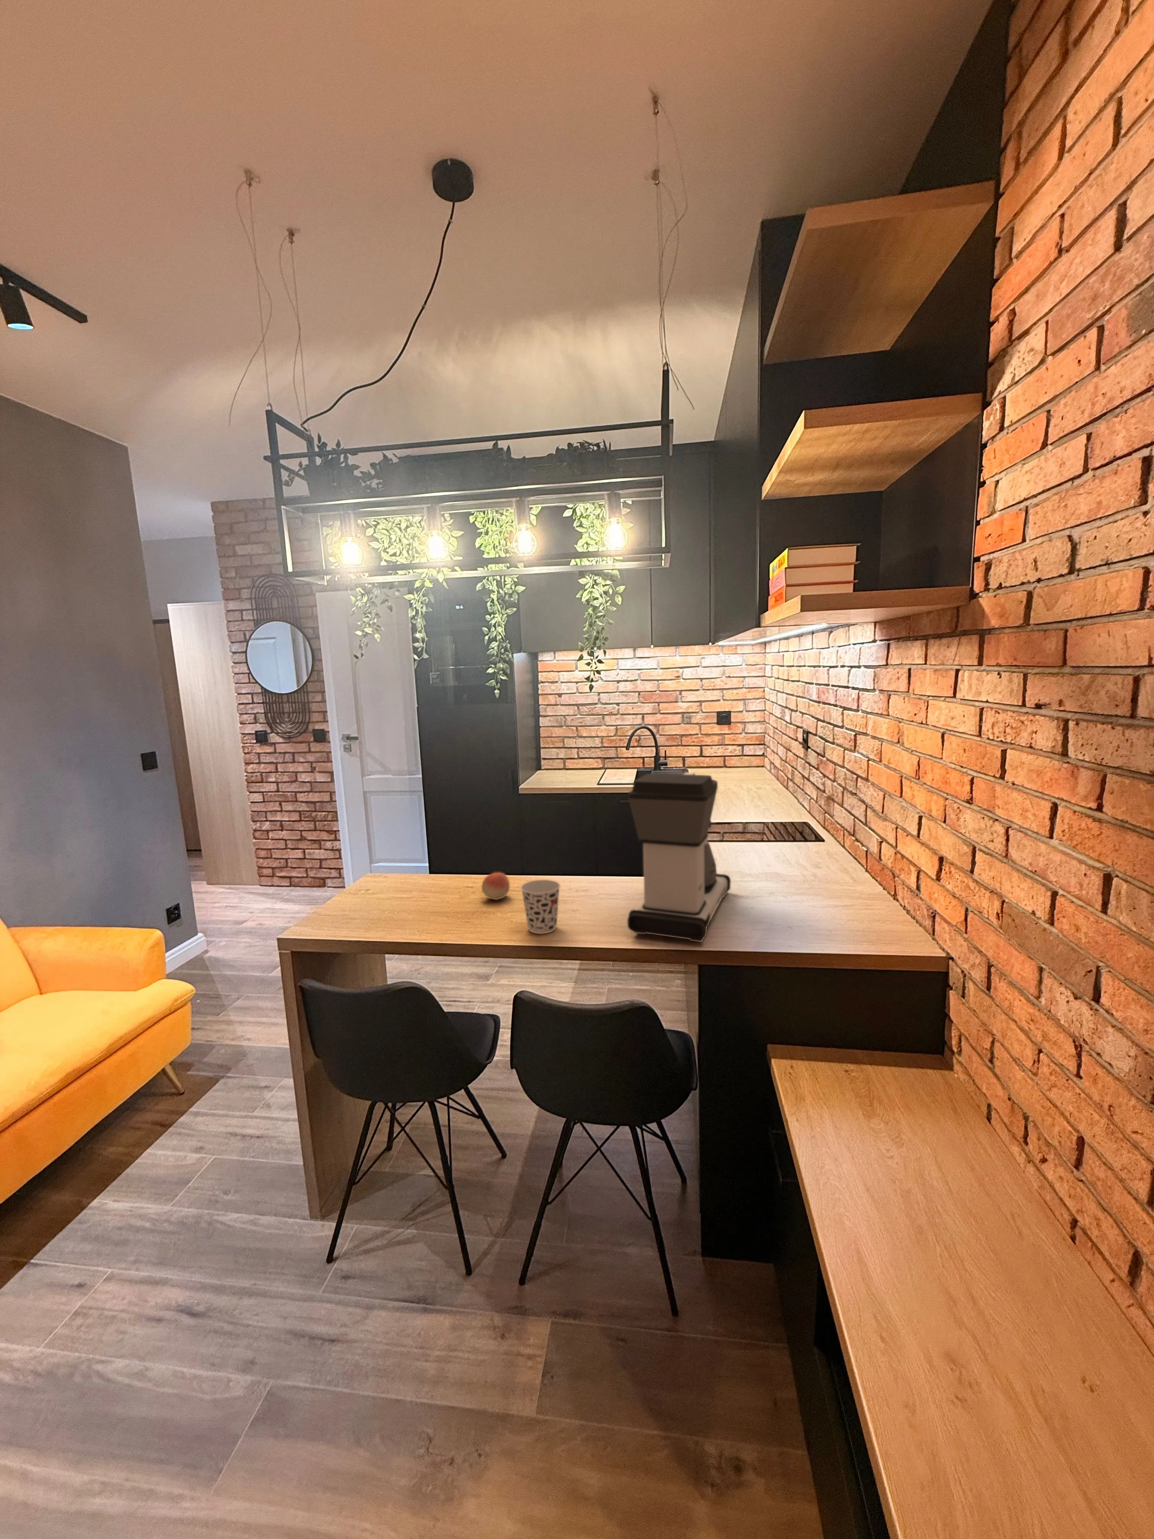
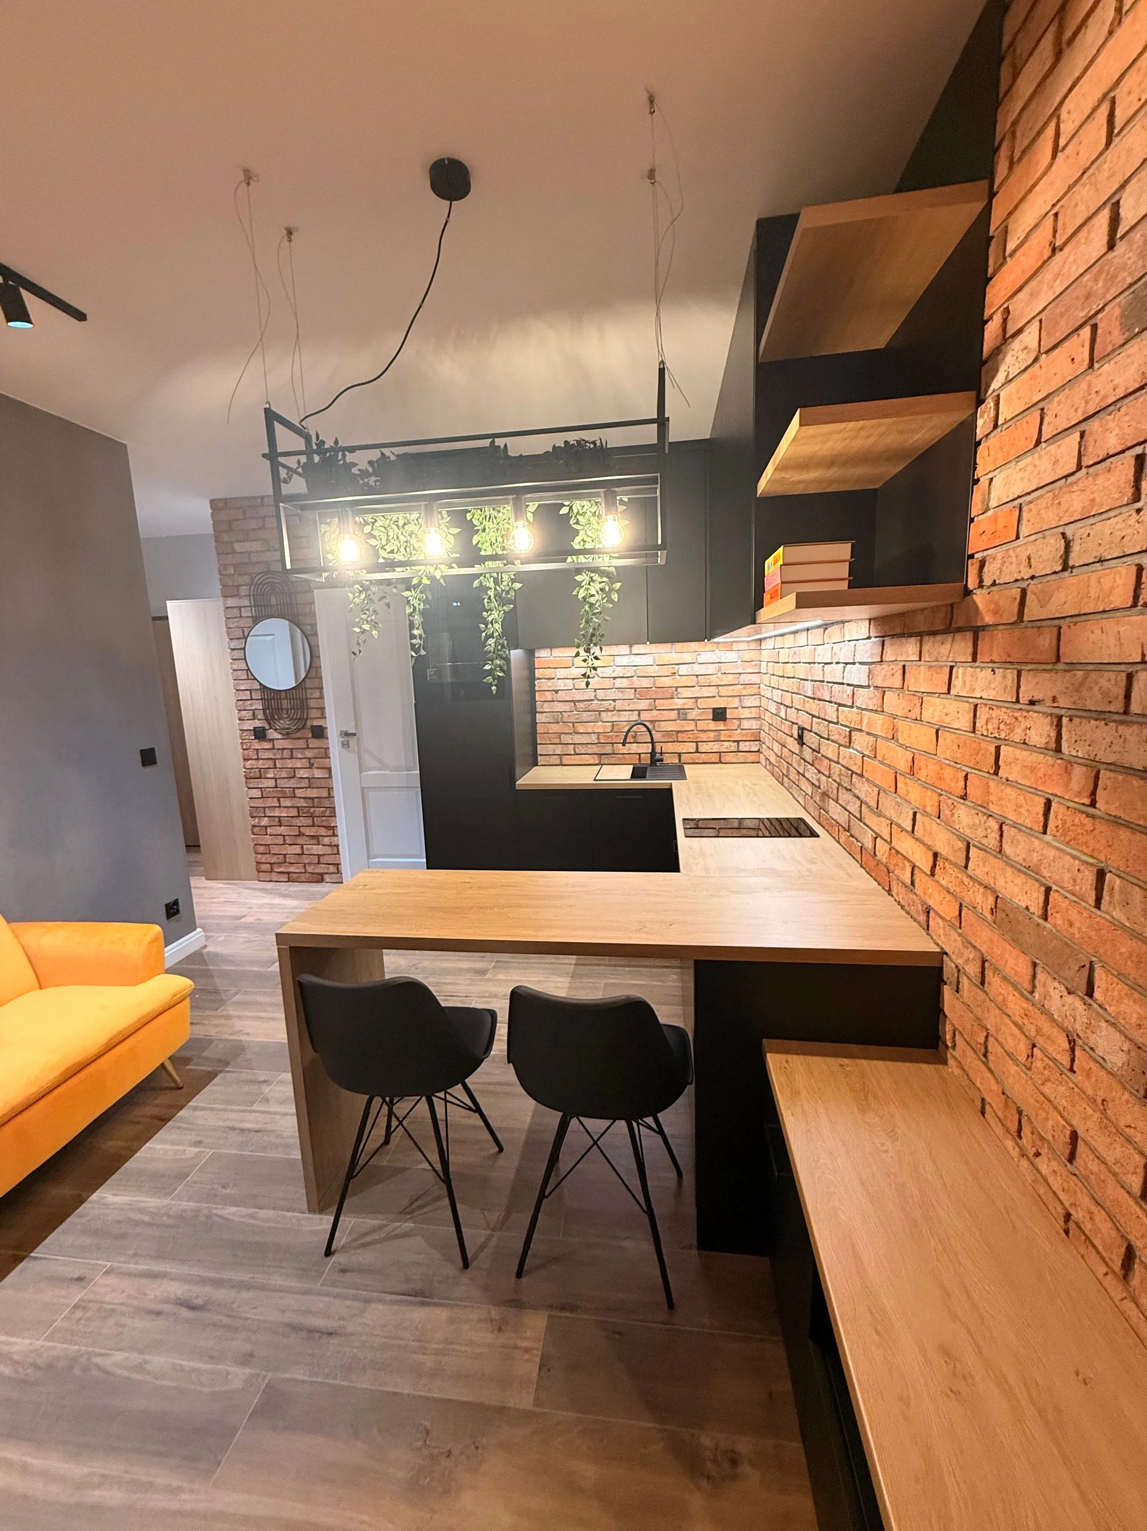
- coffee maker (684, 843)
- cup (541, 908)
- fruit (496, 886)
